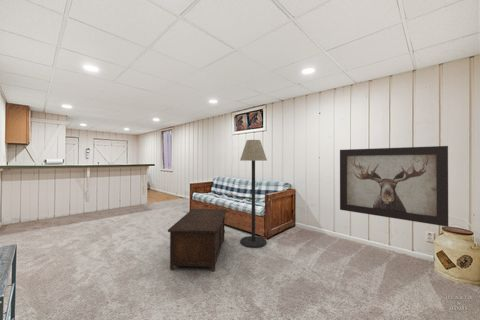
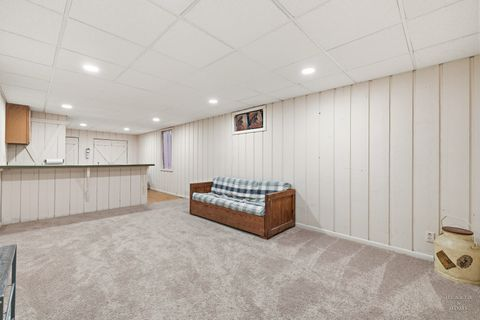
- cabinet (202, 235)
- wall art (386, 182)
- floor lamp (253, 191)
